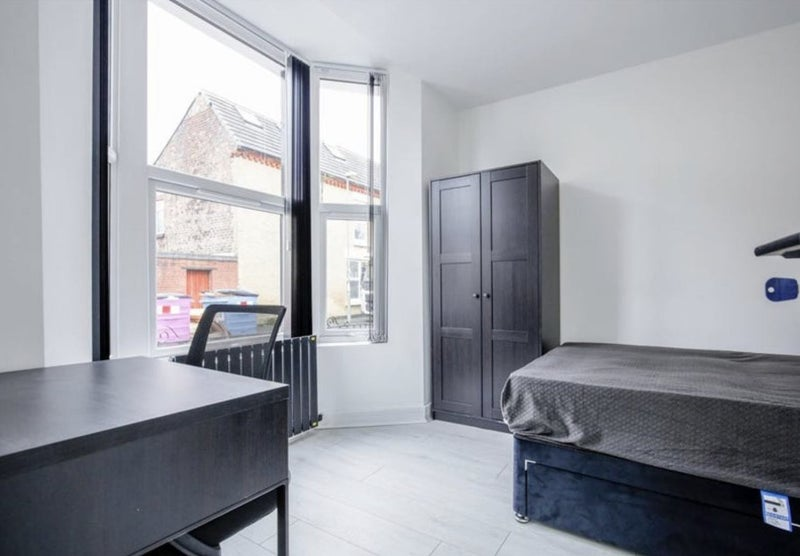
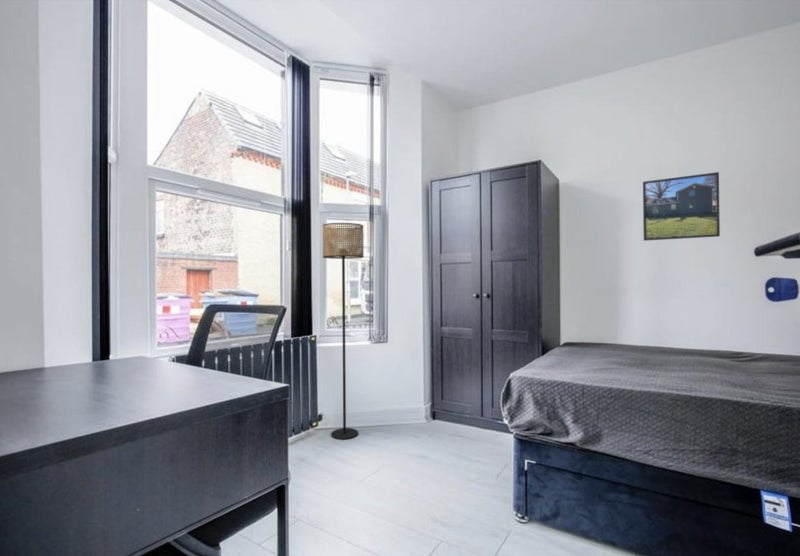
+ floor lamp (343, 329)
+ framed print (679, 207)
